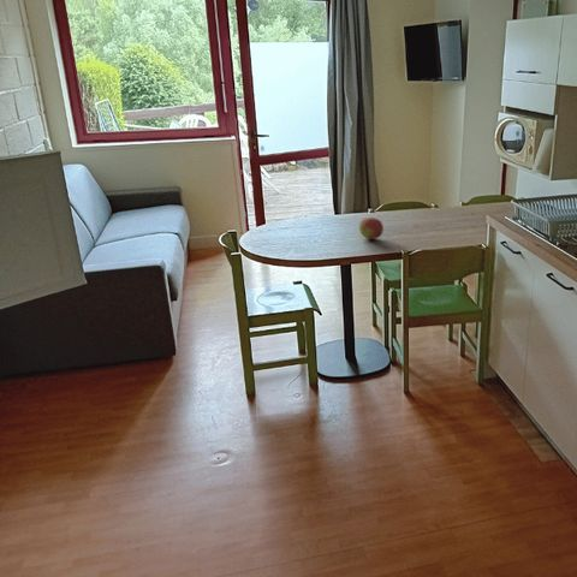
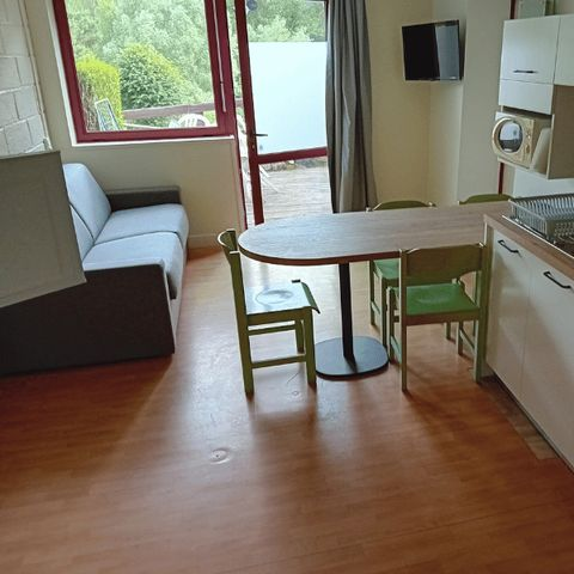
- fruit (370, 227)
